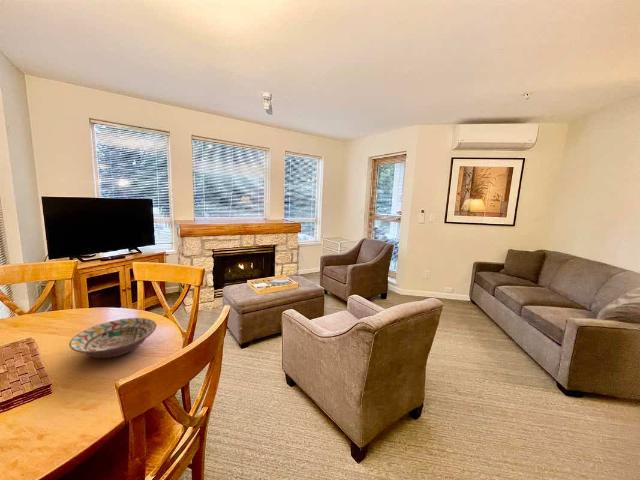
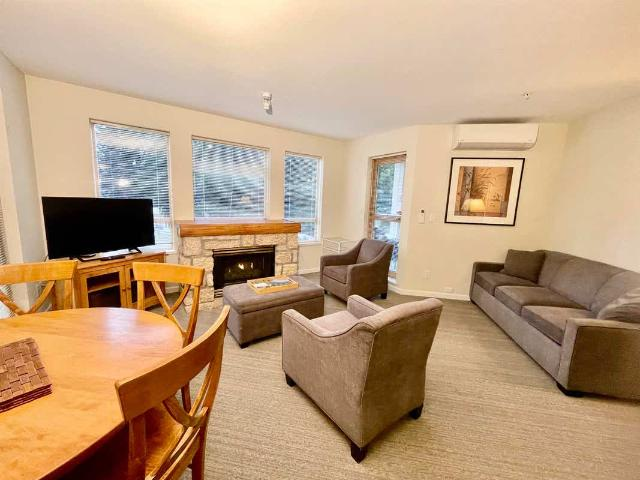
- decorative bowl (116, 340)
